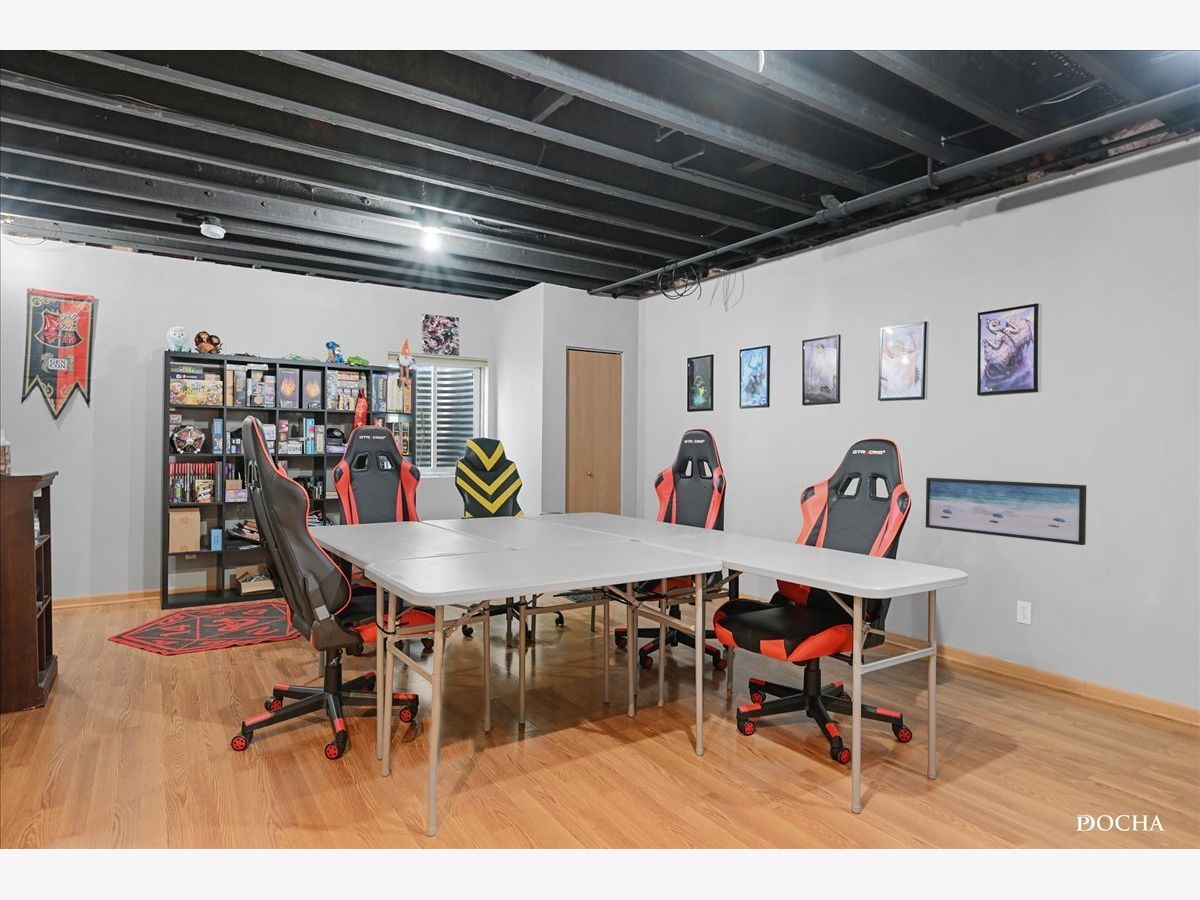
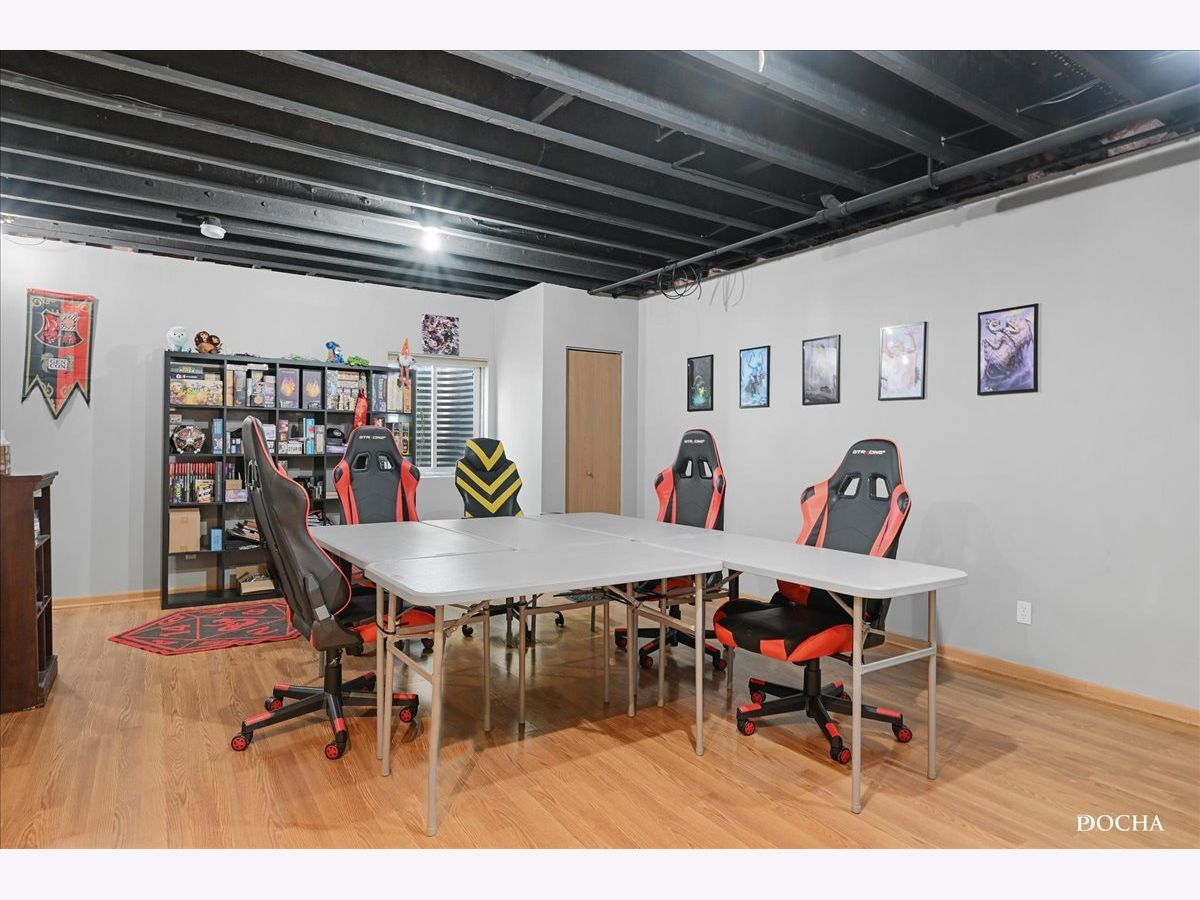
- wall art (998, 508)
